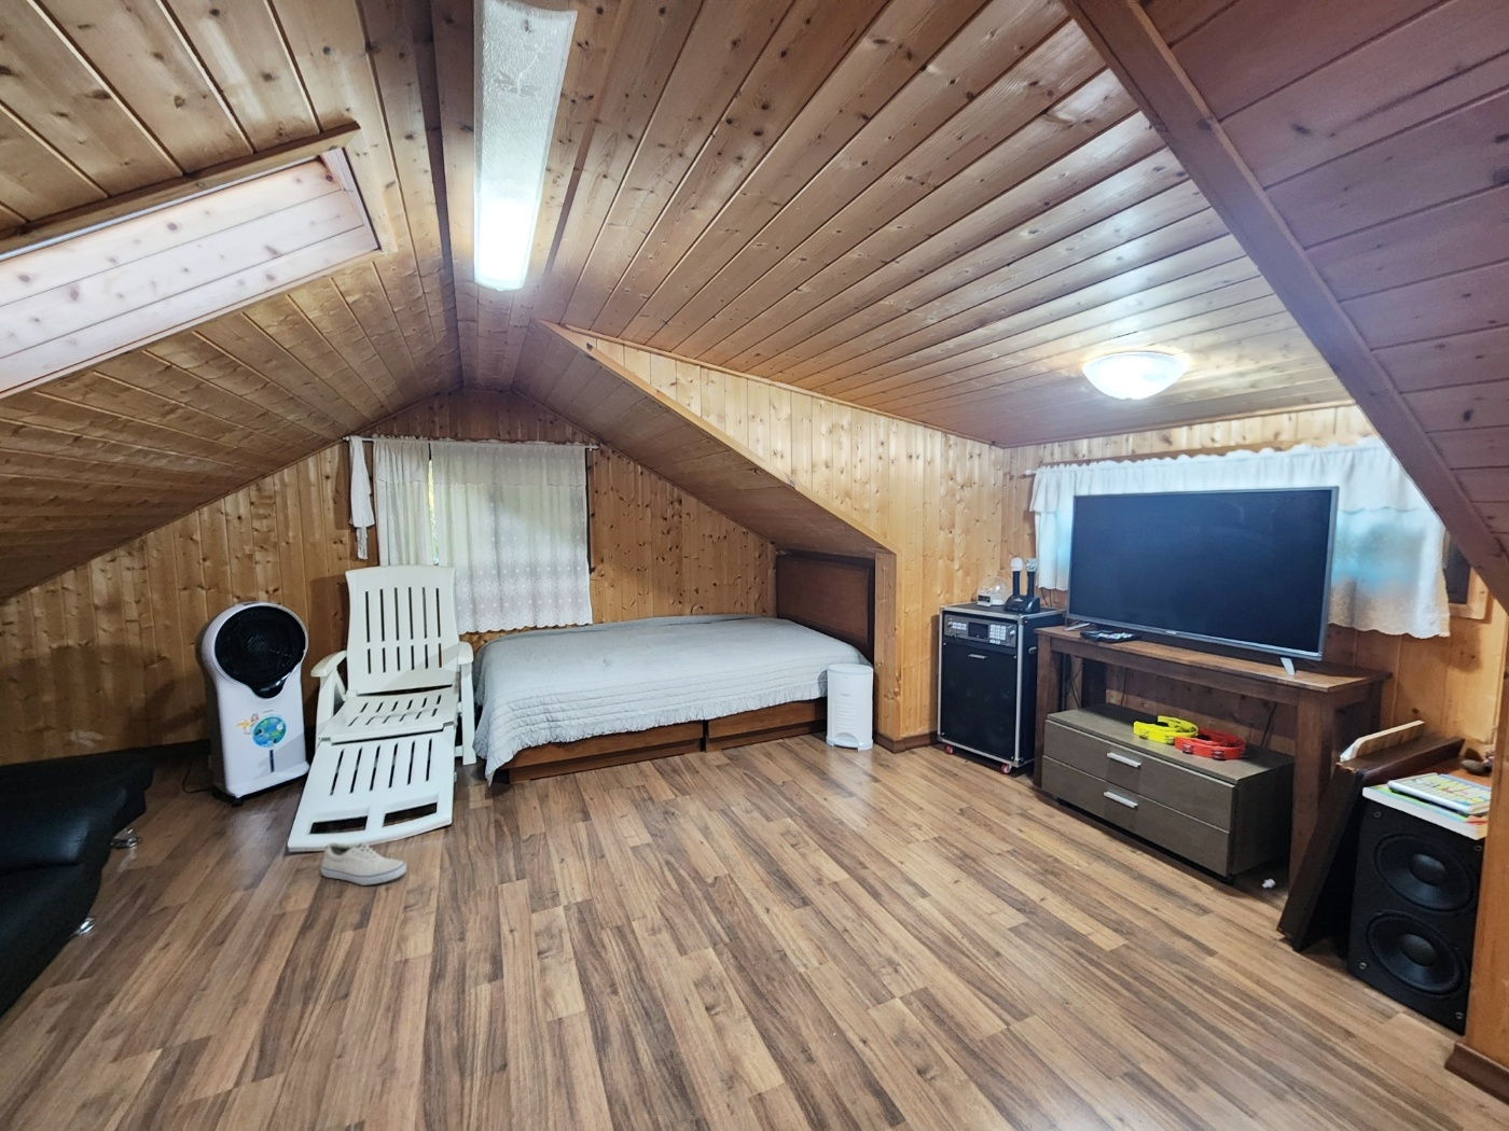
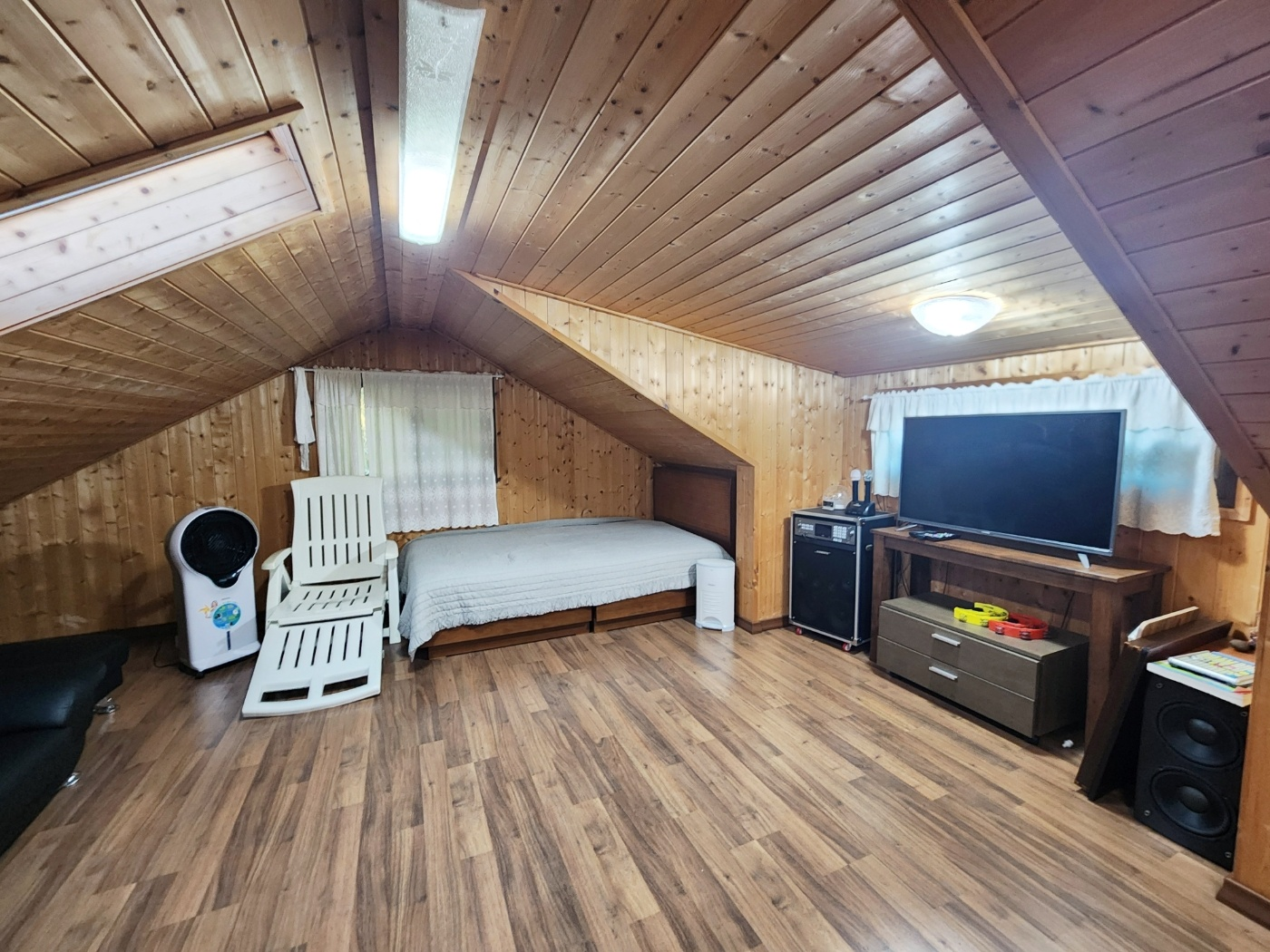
- shoe (362, 860)
